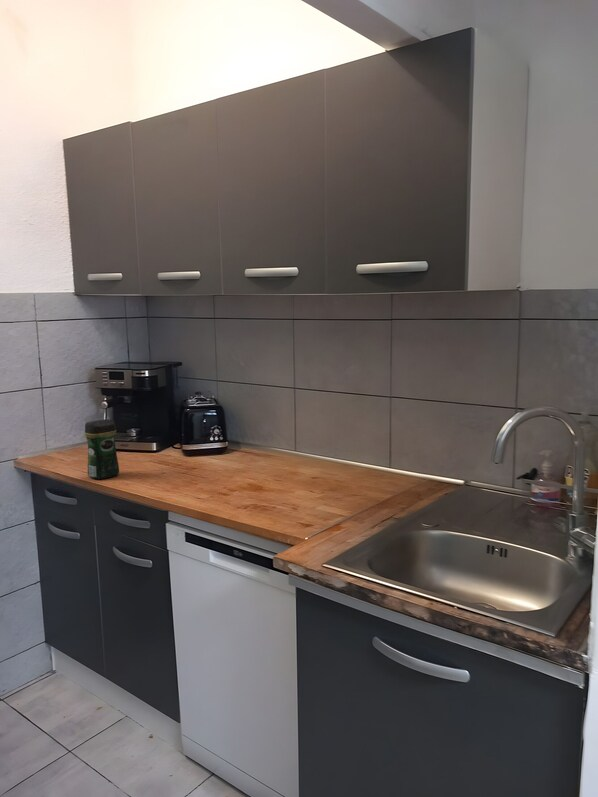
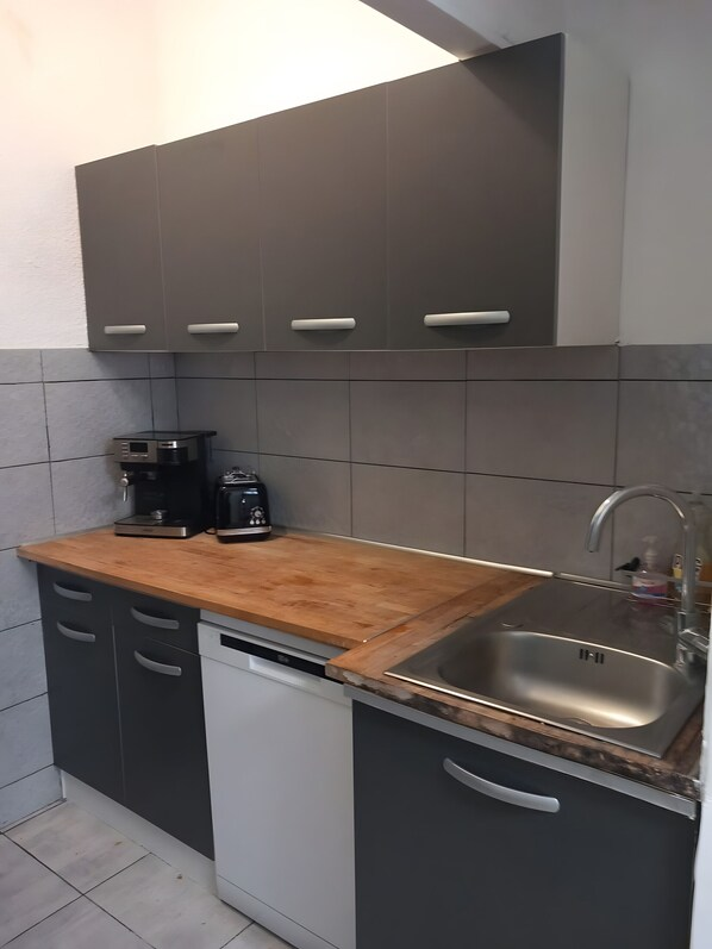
- coffee jar (101, 448)
